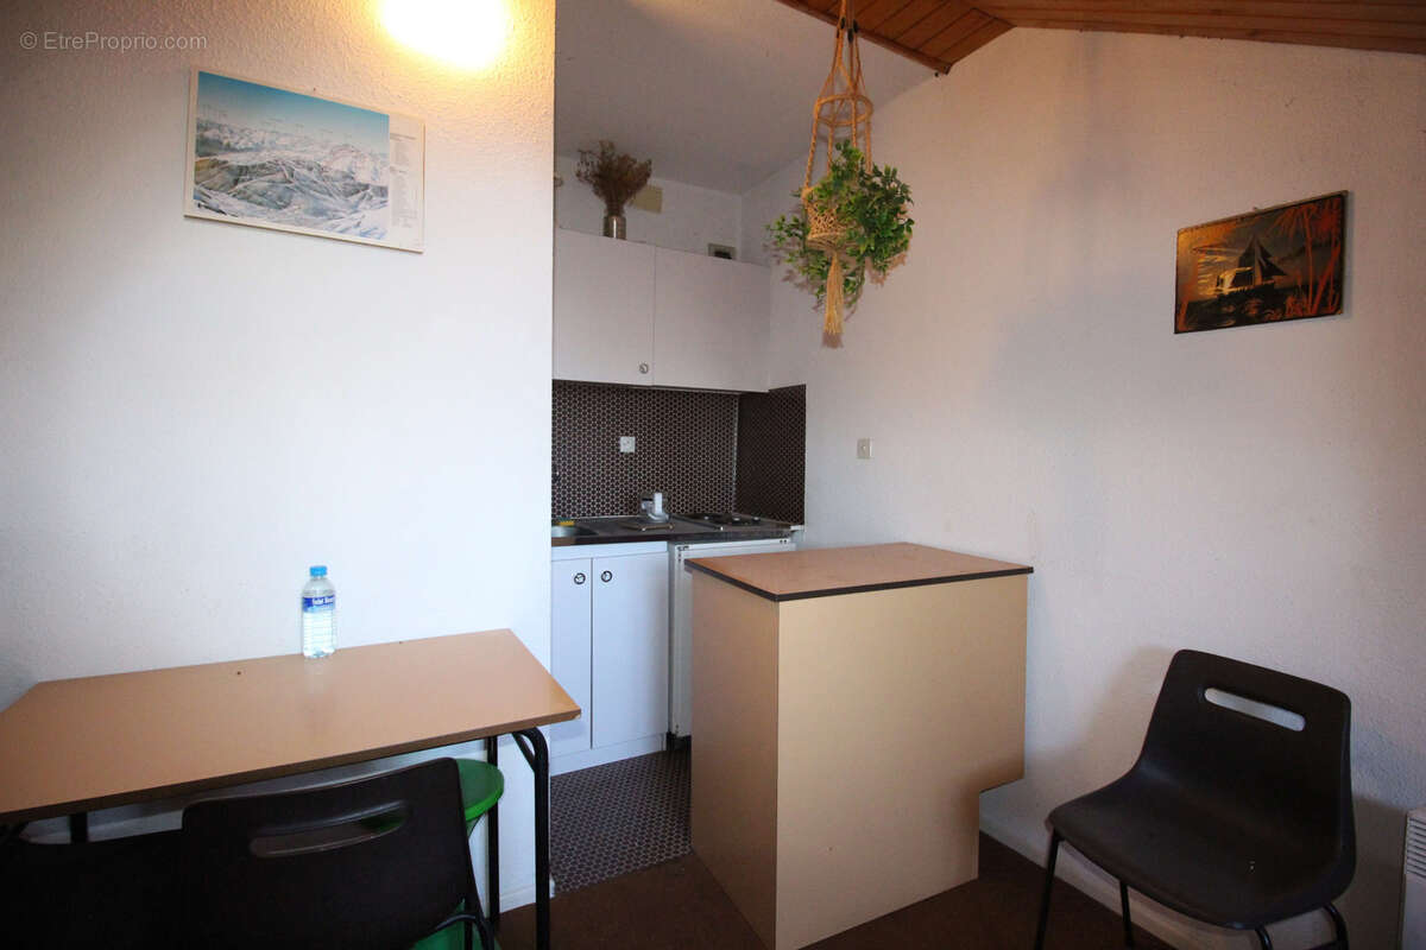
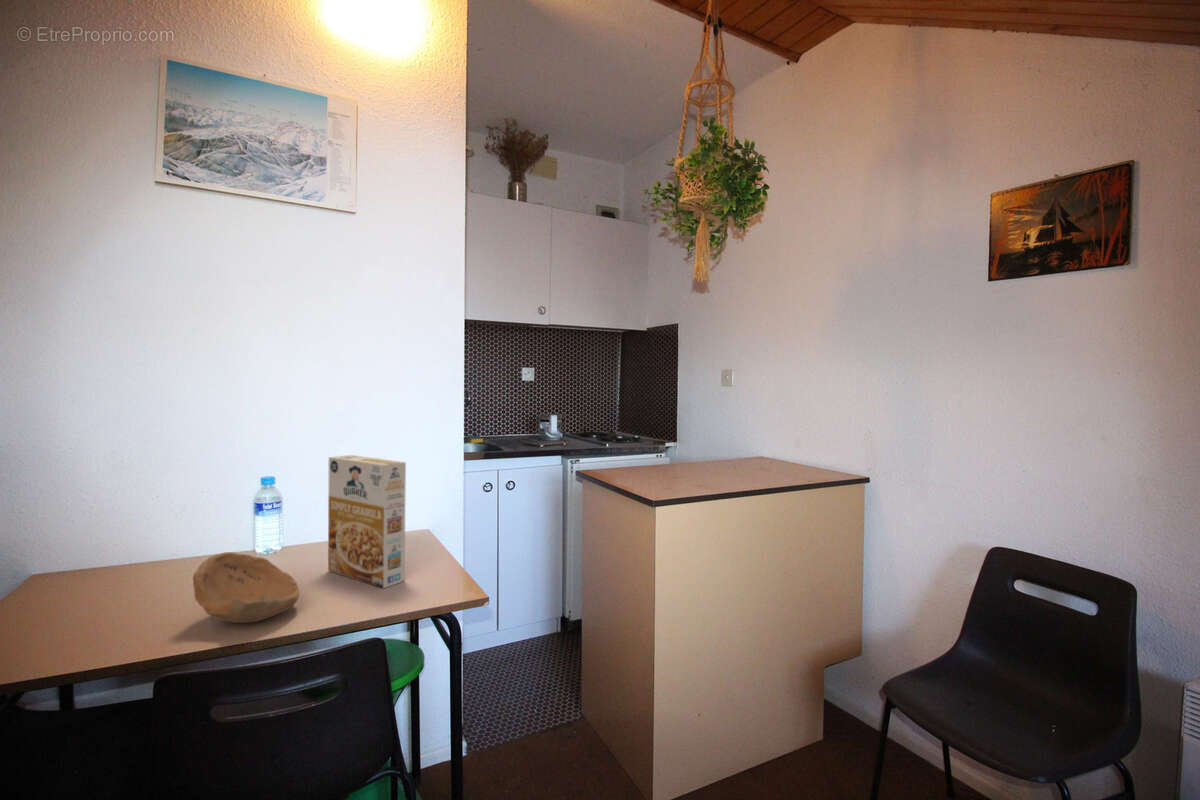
+ bowl (251, 586)
+ cereal box (365, 517)
